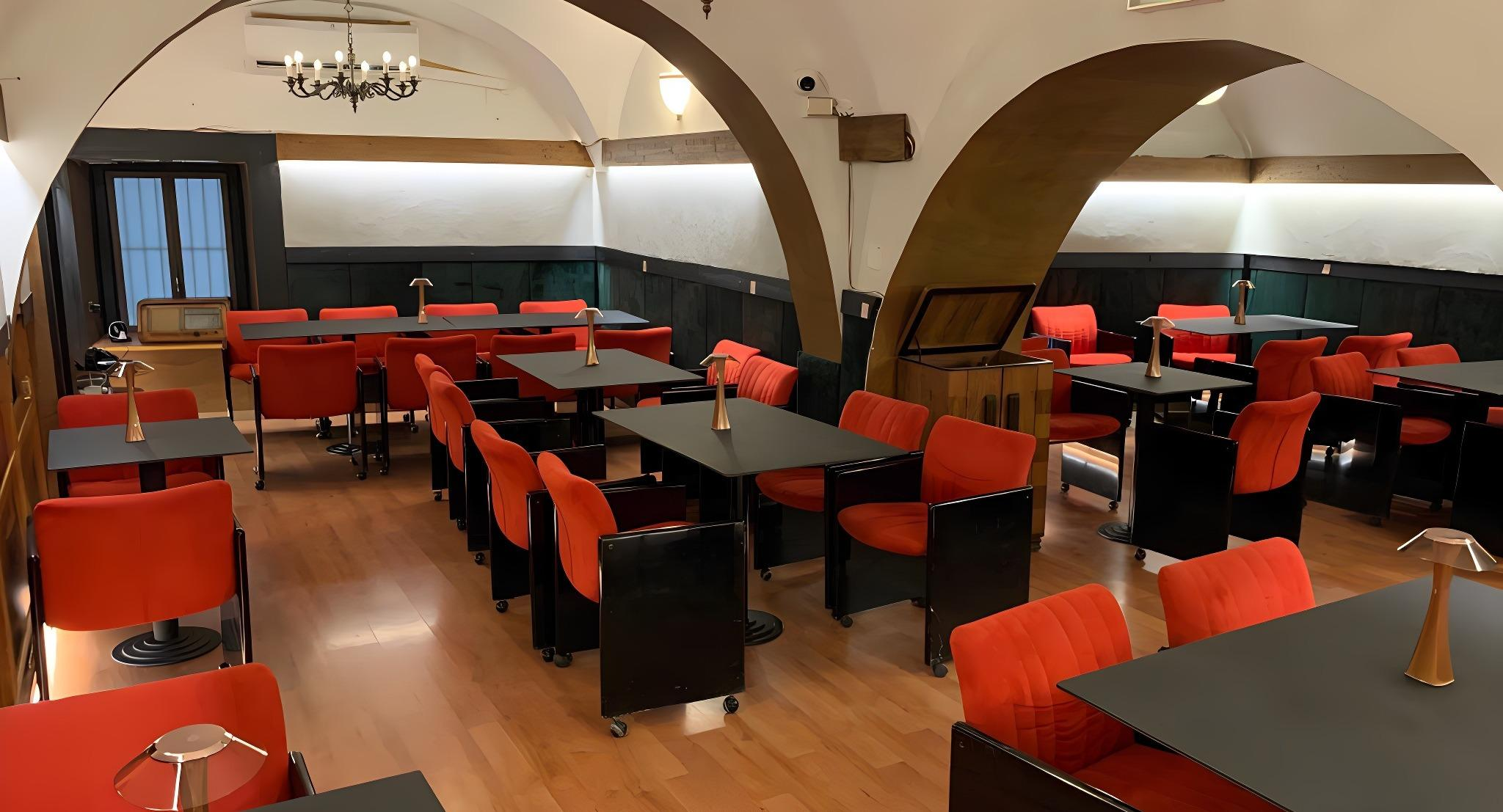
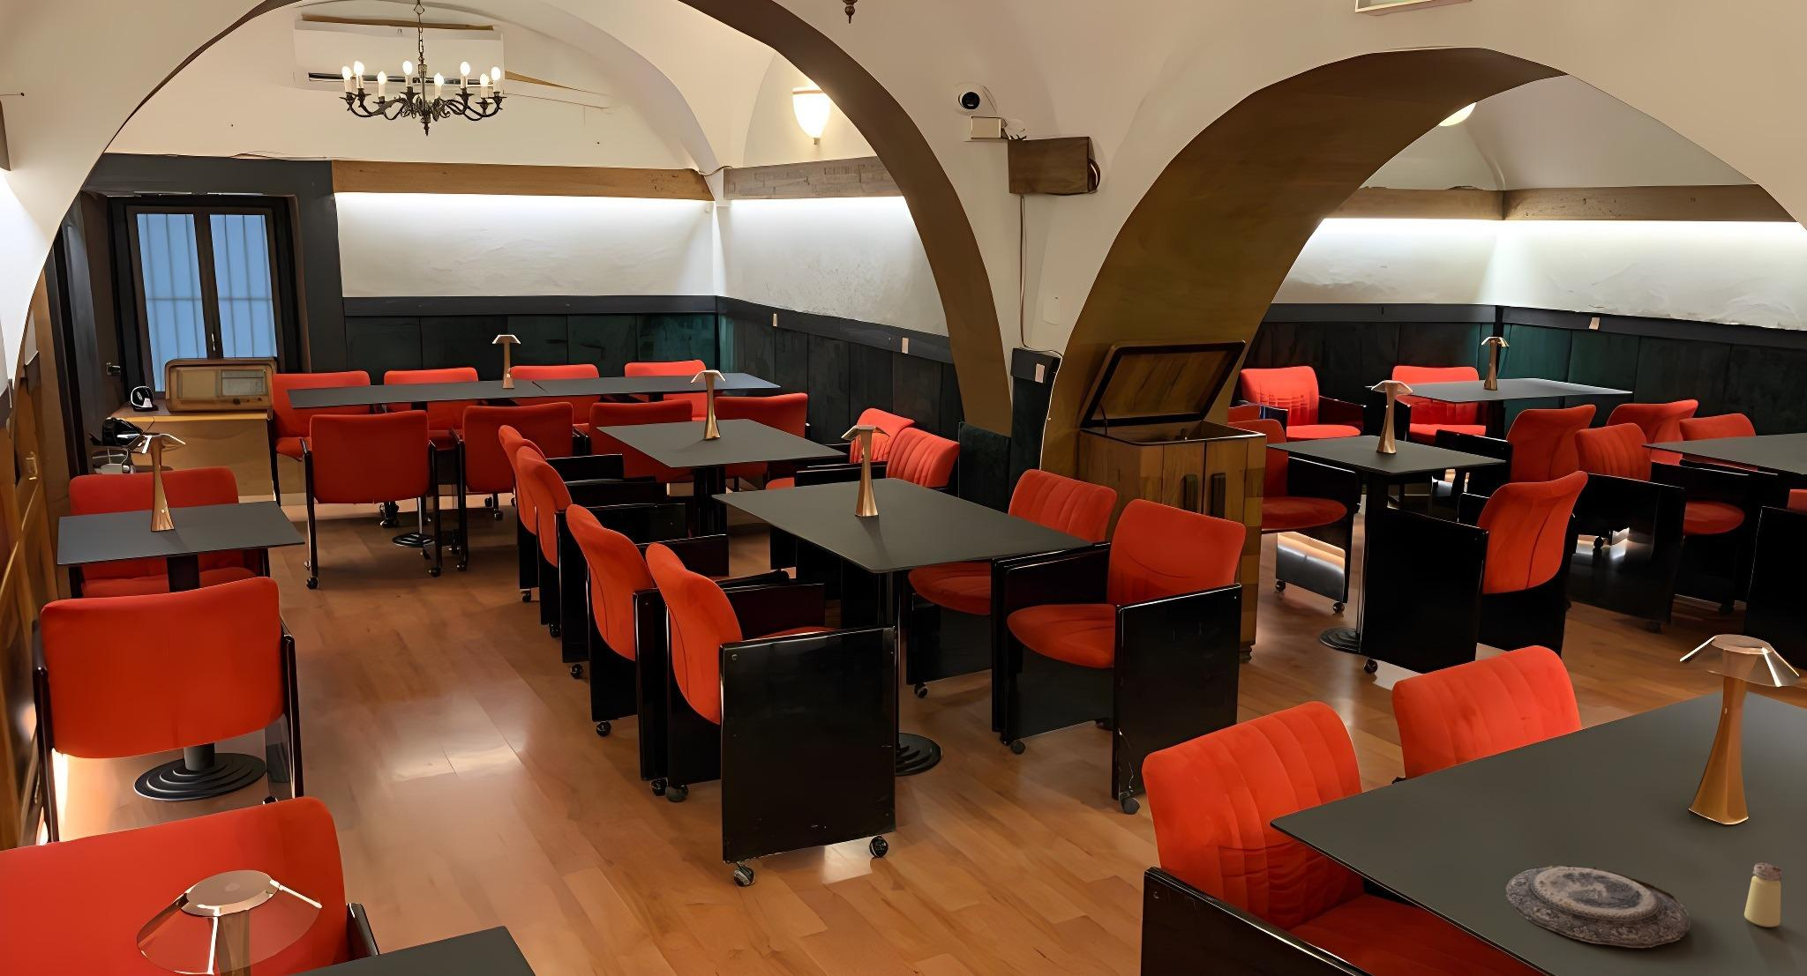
+ saltshaker (1765, 893)
+ plate (1593, 897)
